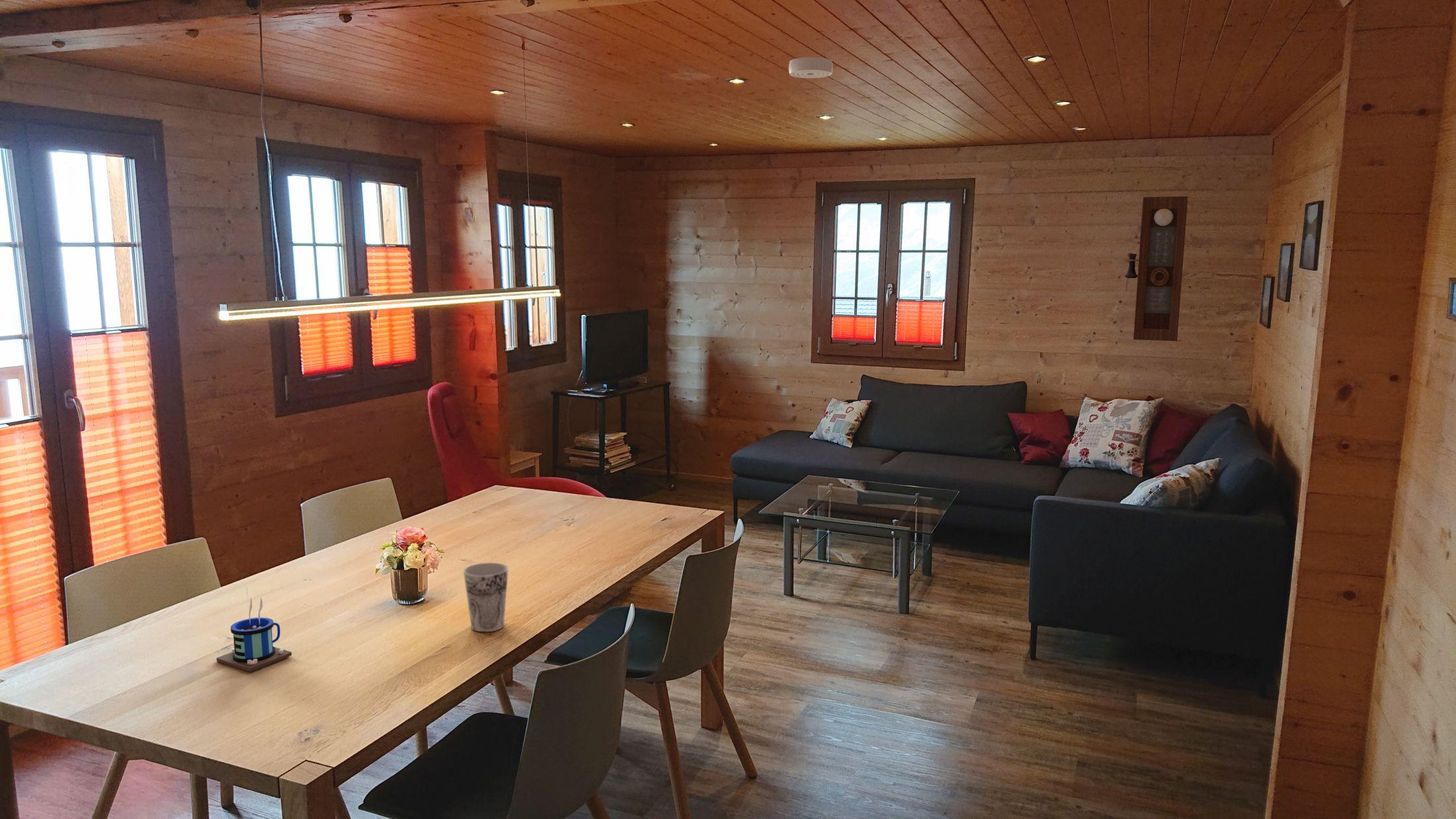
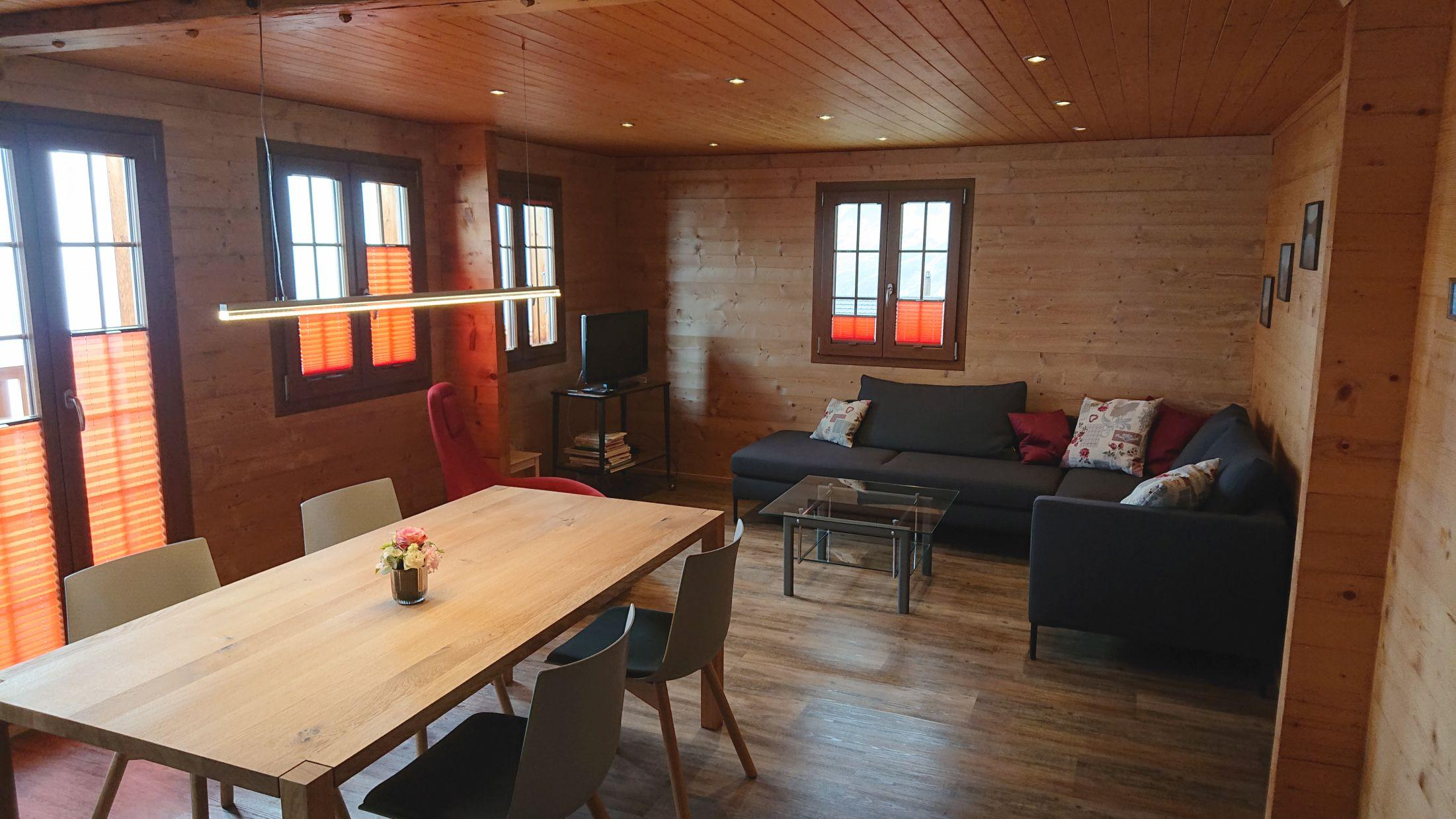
- cup (487, 597)
- mug (255, 620)
- pendulum clock (1153, 269)
- smoke detector (811, 67)
